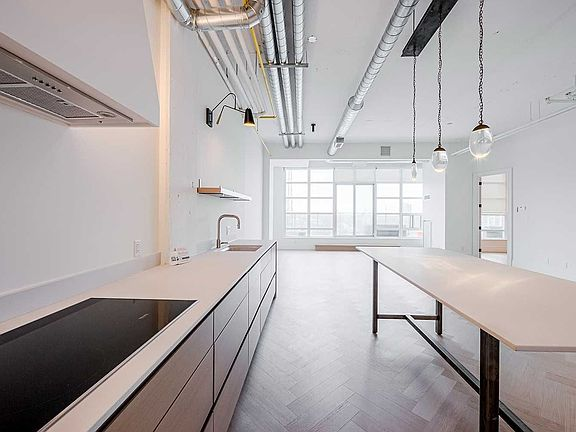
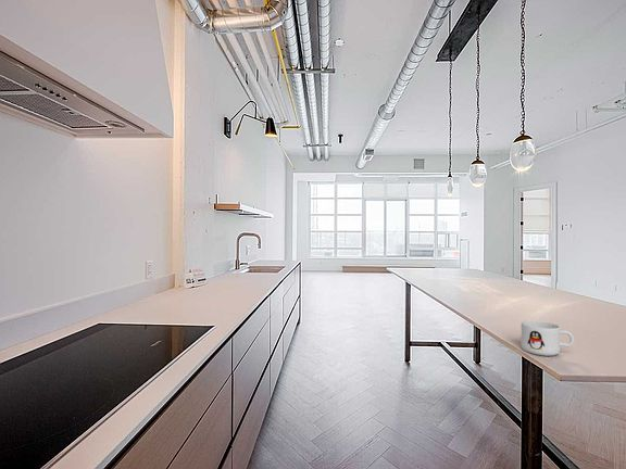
+ mug (547, 338)
